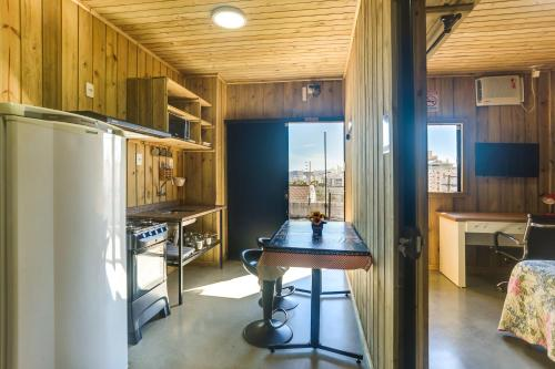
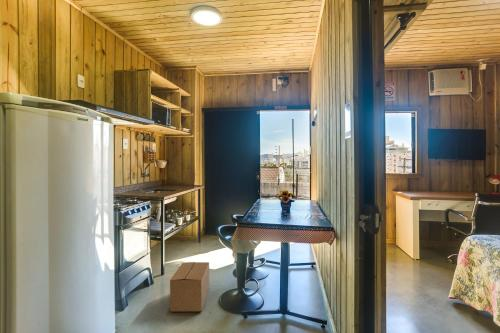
+ cardboard box (191, 284)
